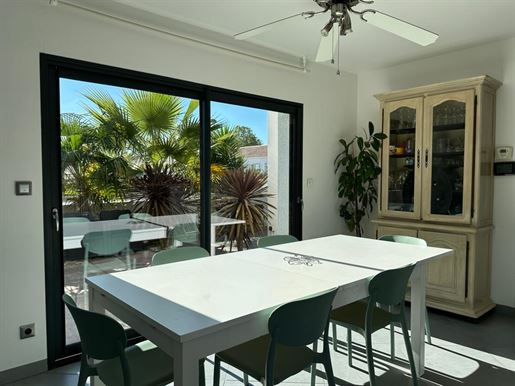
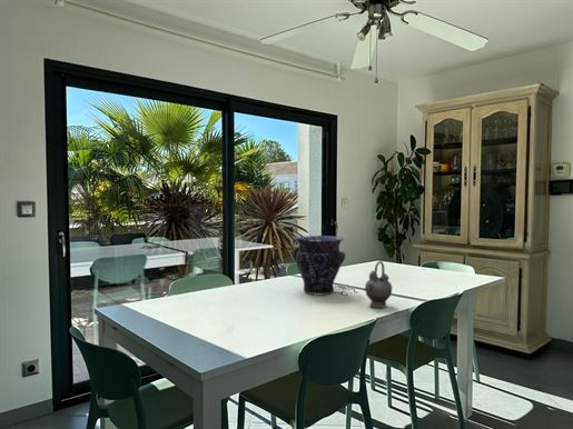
+ vase (318, 265)
+ teapot (376, 283)
